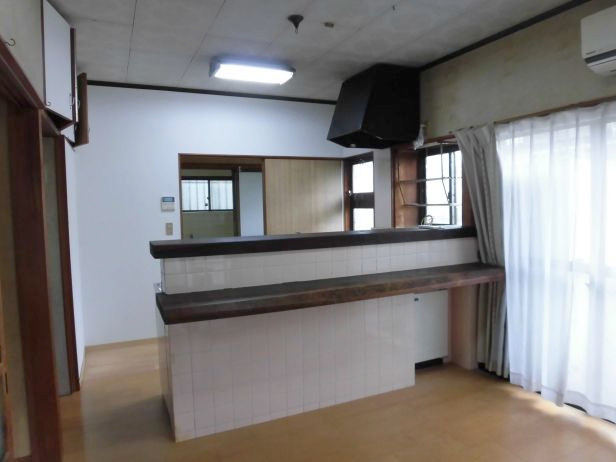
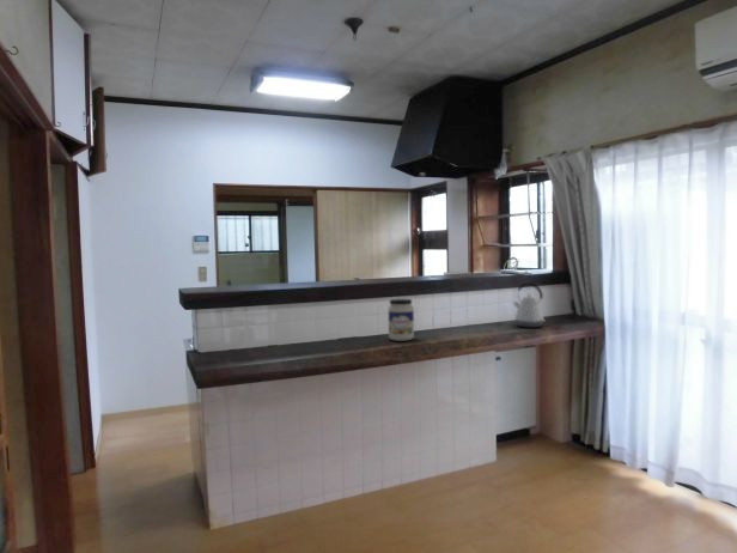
+ jar (401, 320)
+ kettle (528, 304)
